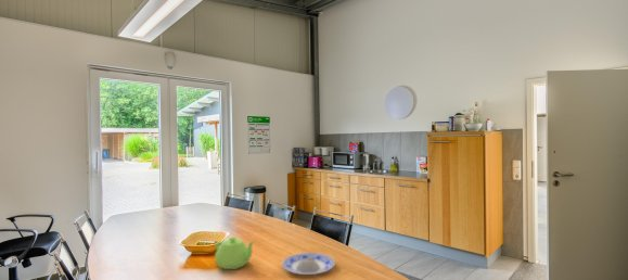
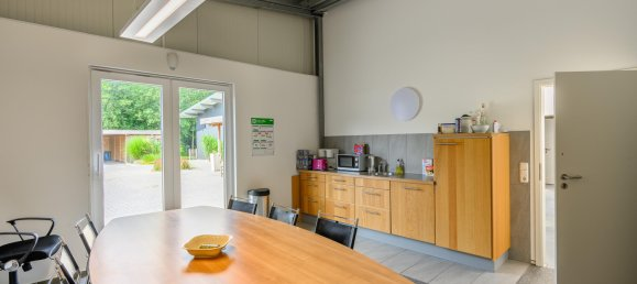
- teapot (234, 251)
- plate (308, 262)
